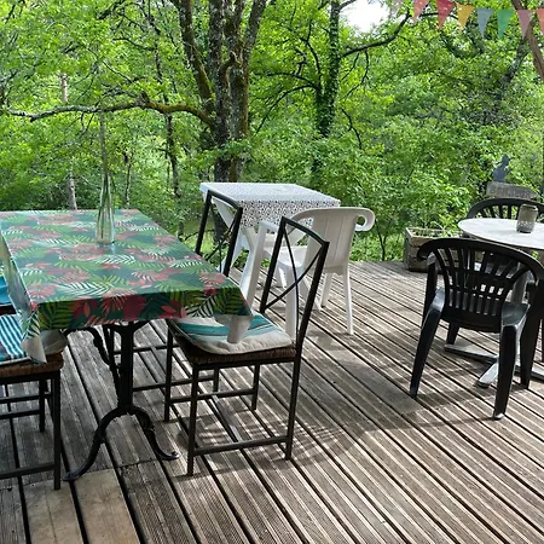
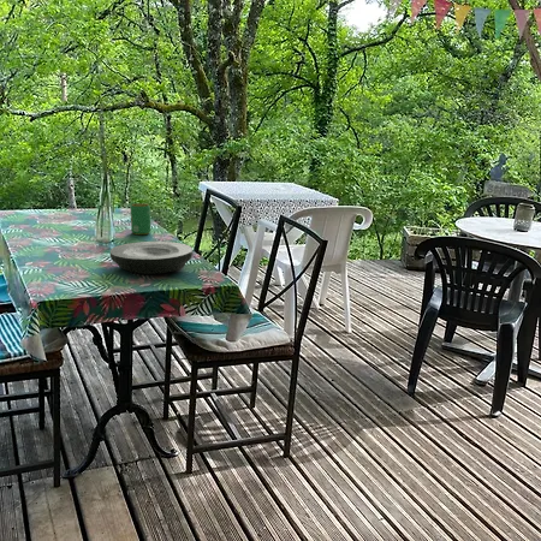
+ beverage can (141, 219)
+ plate (151, 258)
